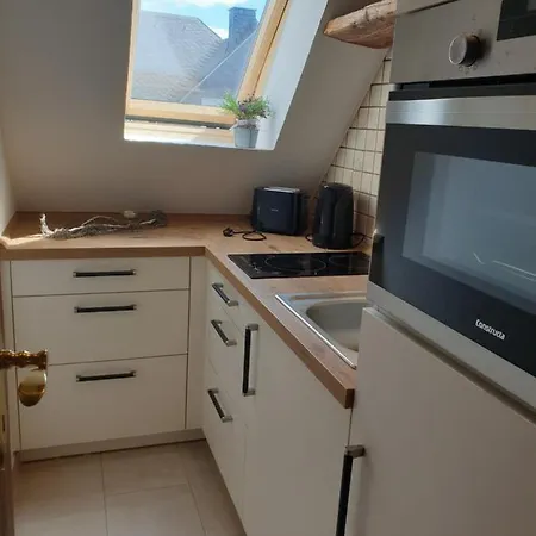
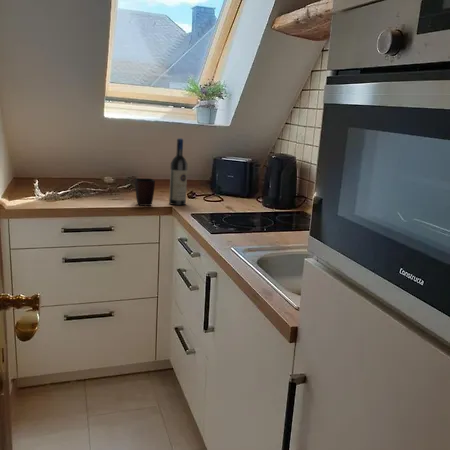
+ wine bottle (178, 171)
+ mug (142, 191)
